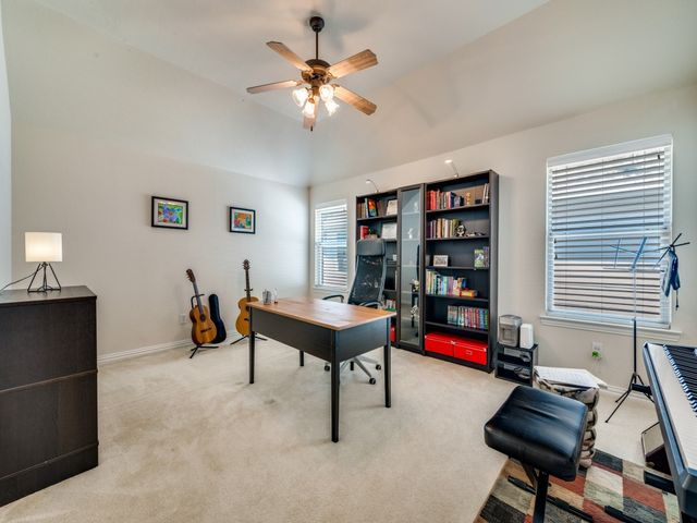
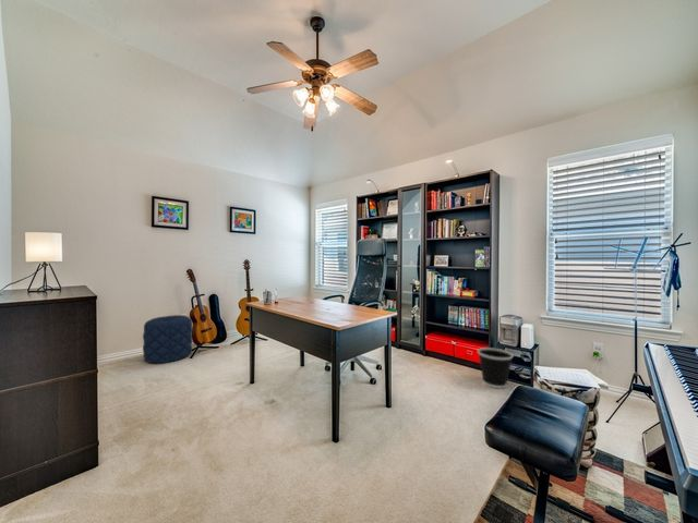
+ wastebasket (494, 367)
+ pouf (168, 337)
